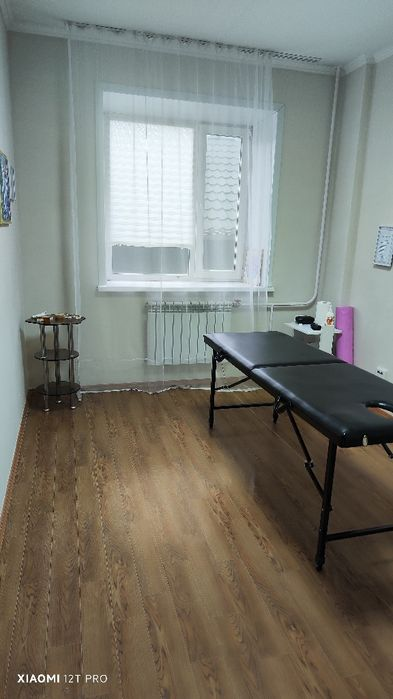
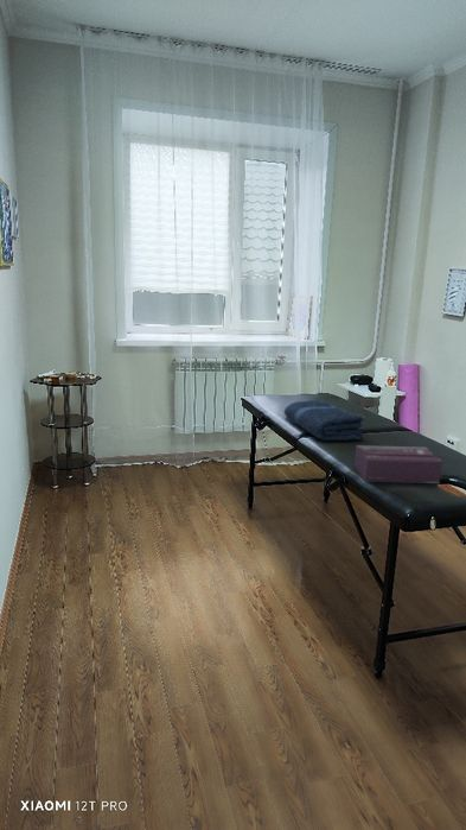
+ towel (321, 417)
+ tissue box (396, 463)
